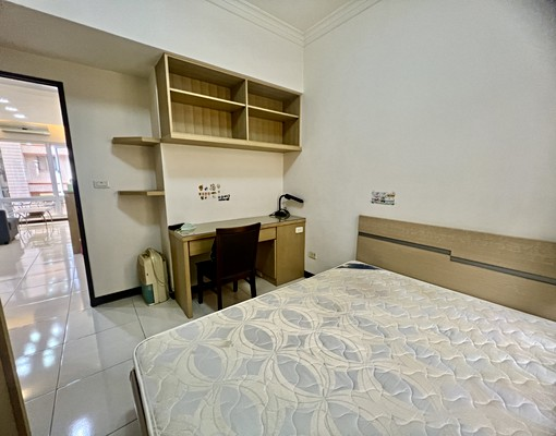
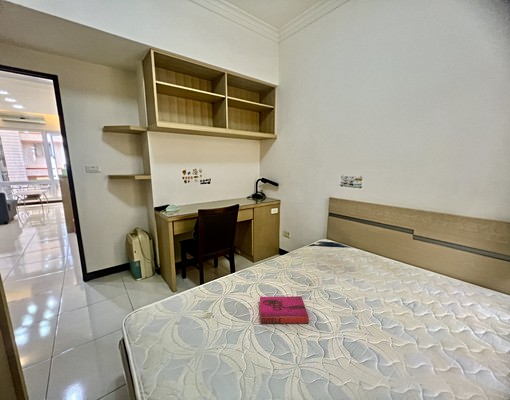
+ hardback book (282, 309)
